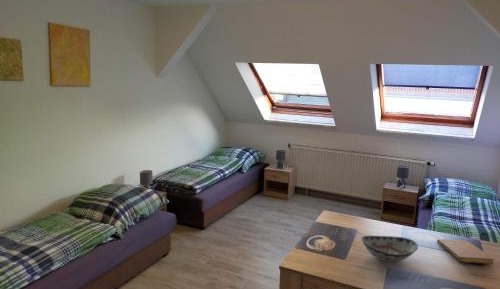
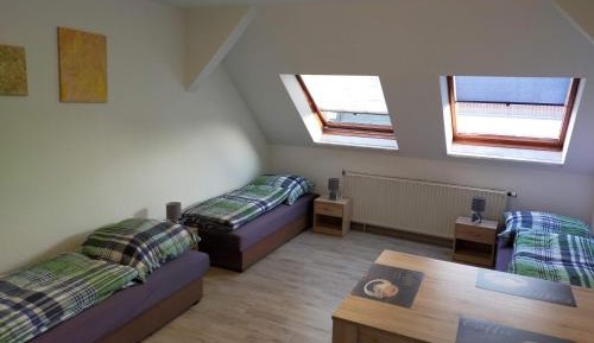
- decorative bowl (388, 249)
- notebook (463, 250)
